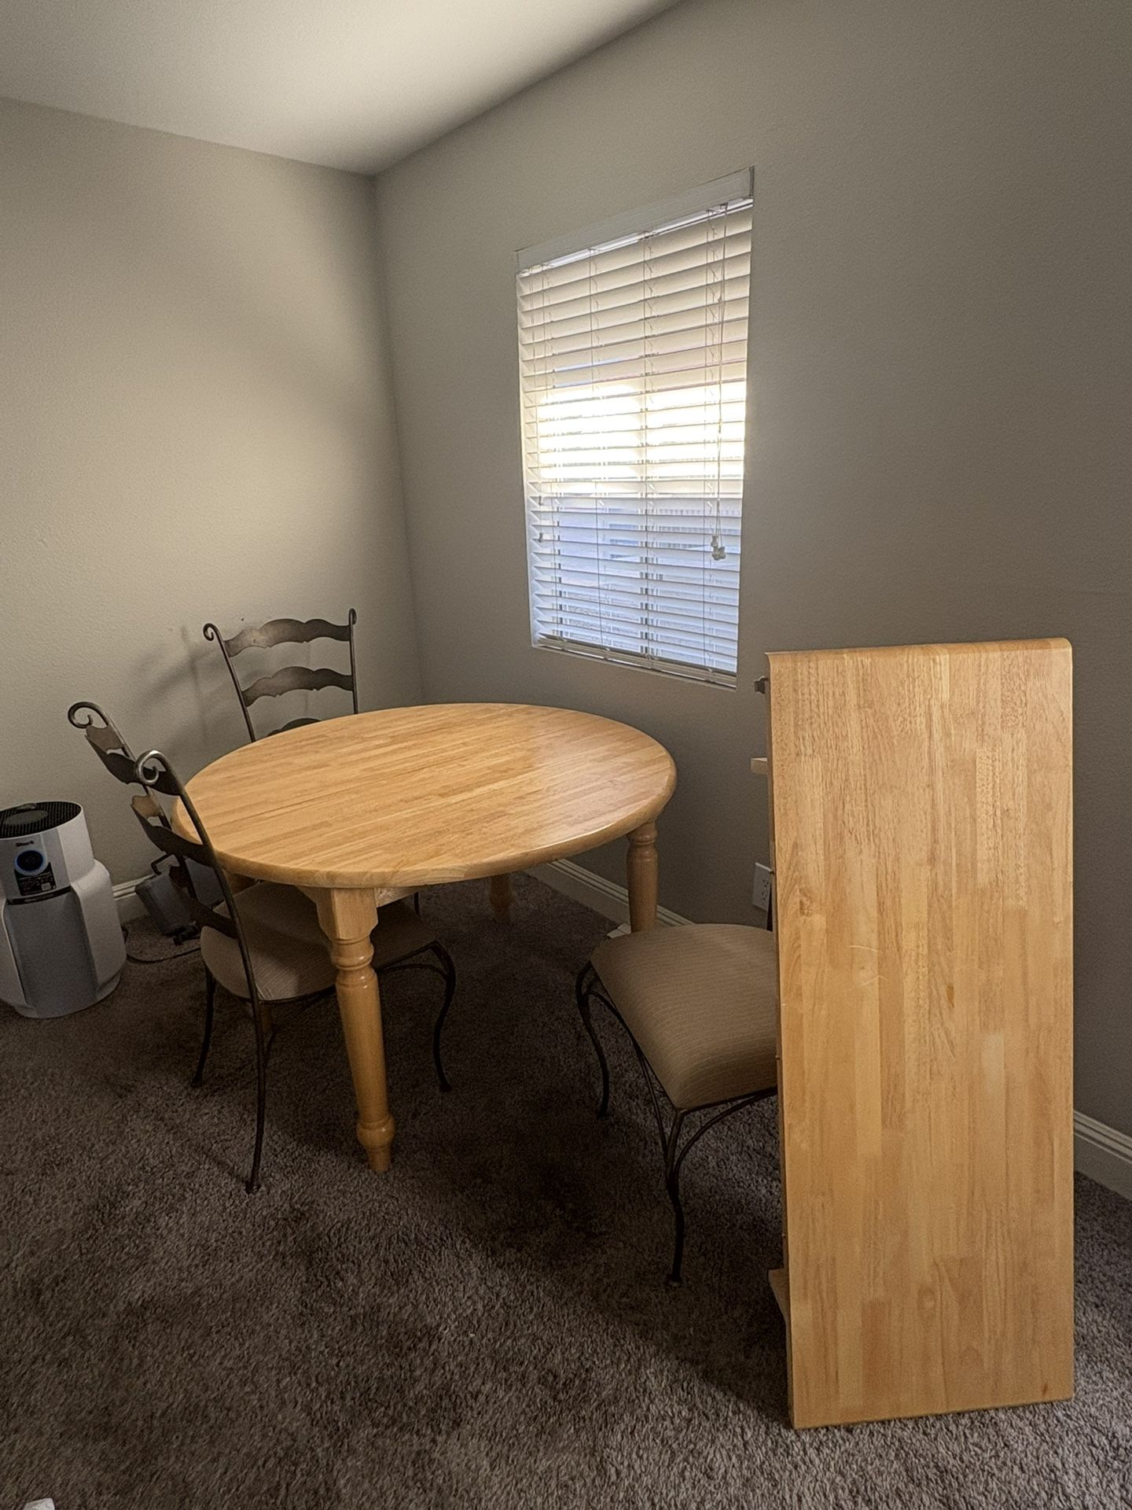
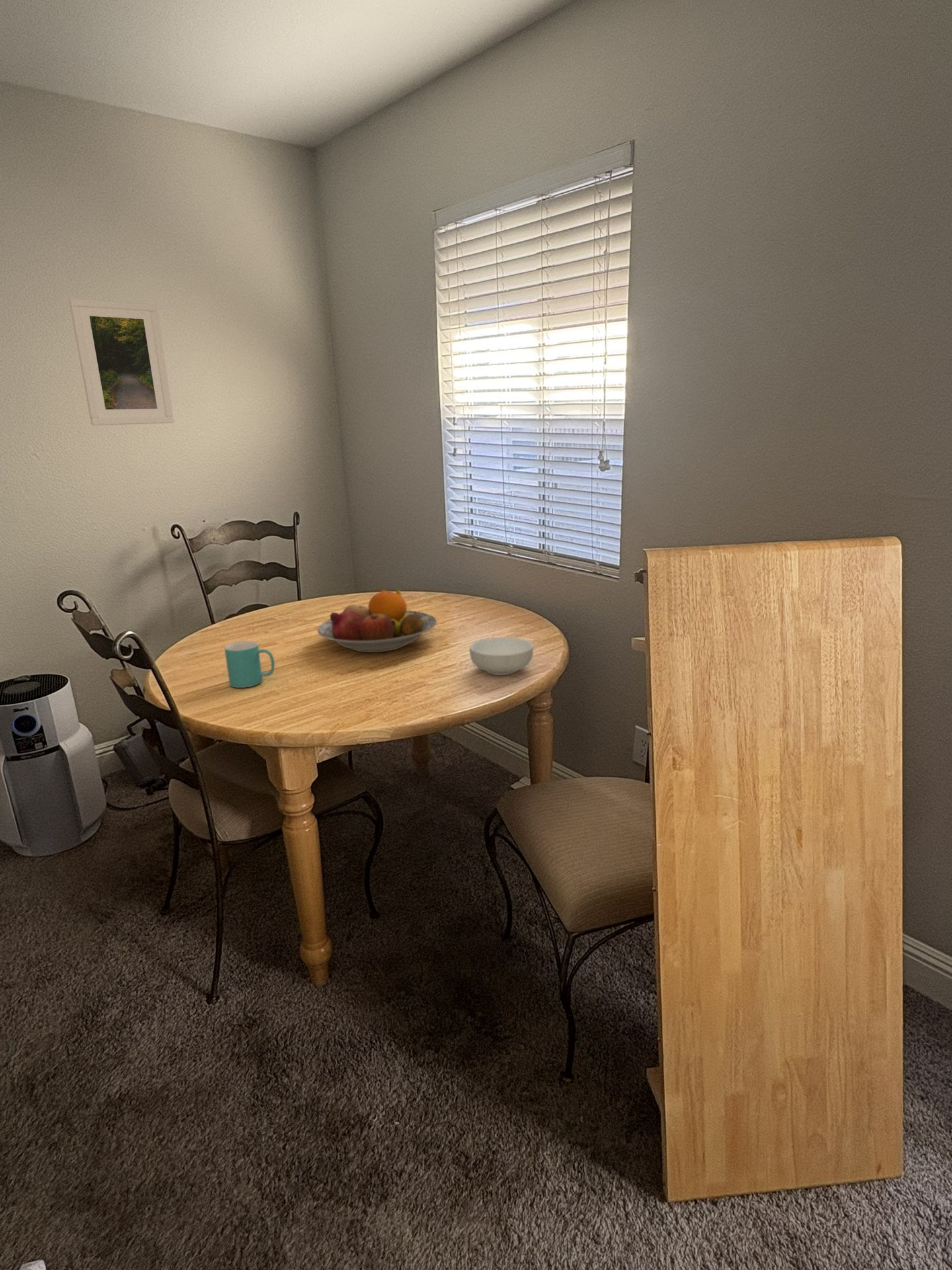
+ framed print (124, 364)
+ mug (251, 663)
+ cereal bowl (501, 657)
+ fruit bowl (377, 620)
